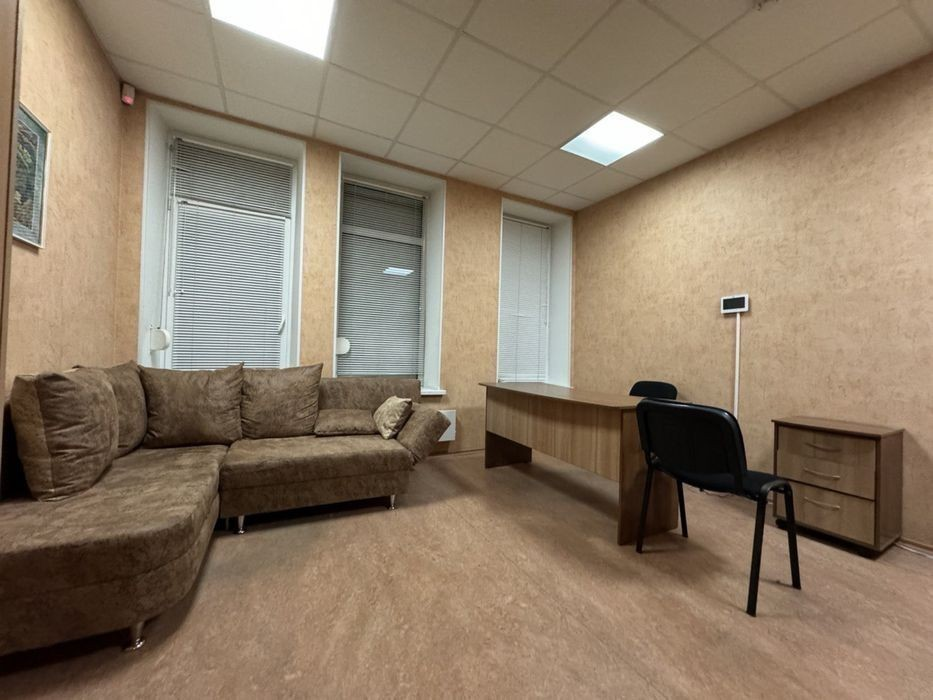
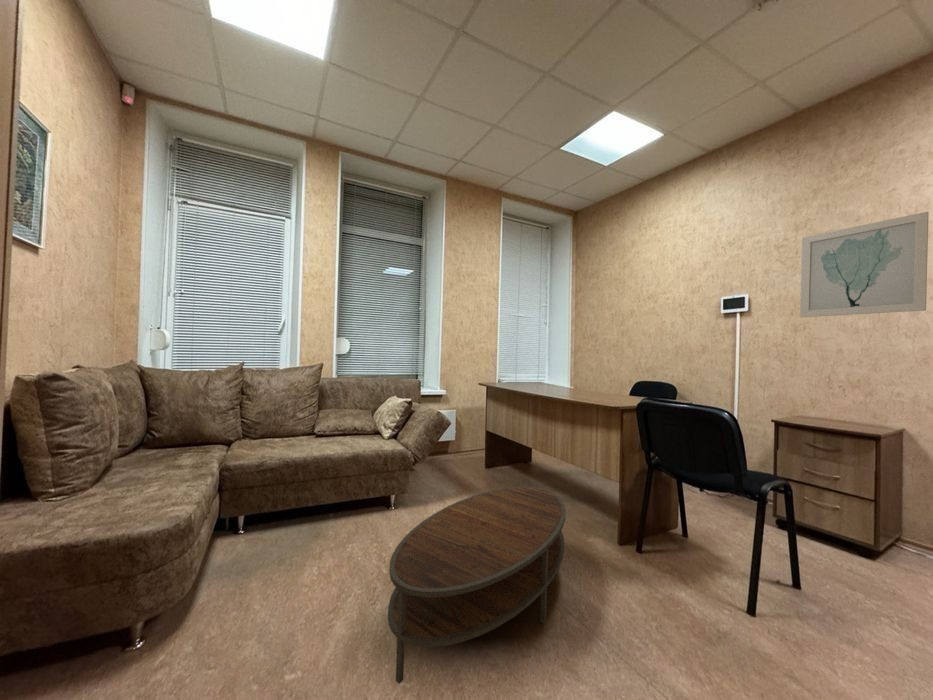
+ coffee table (490, 559)
+ wall art (857, 270)
